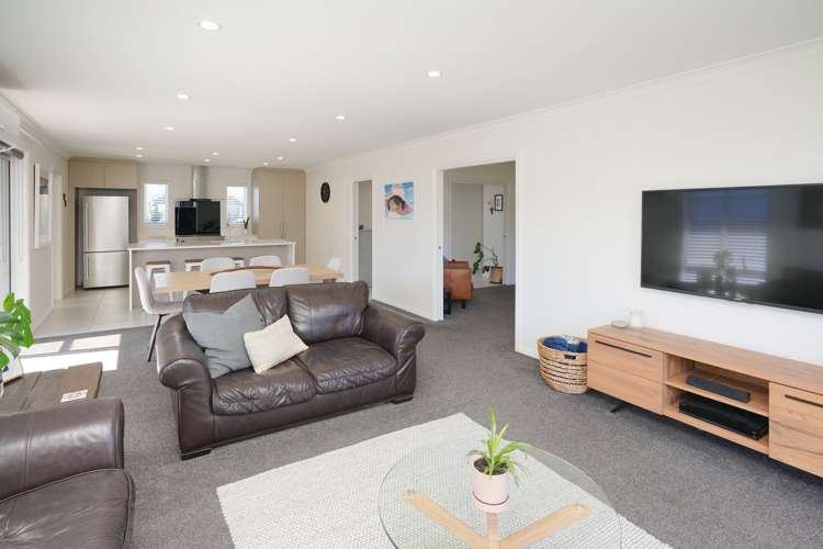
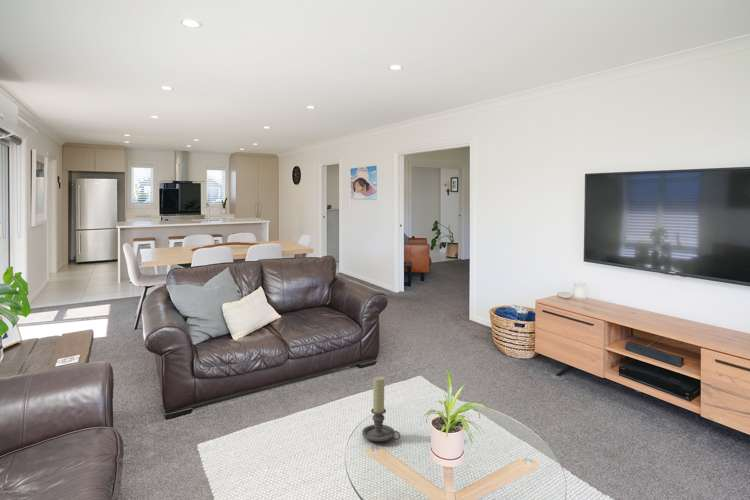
+ candle holder (381, 407)
